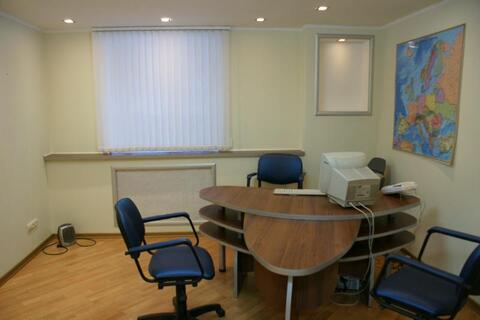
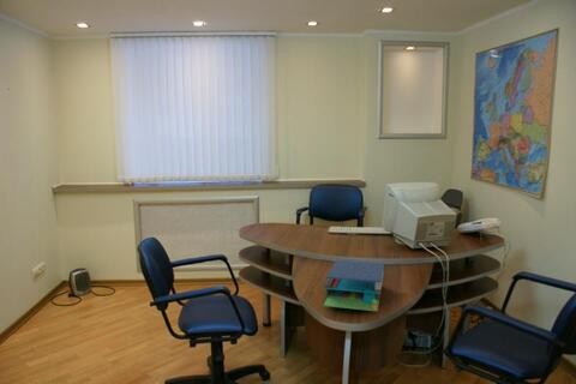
+ binder (354, 282)
